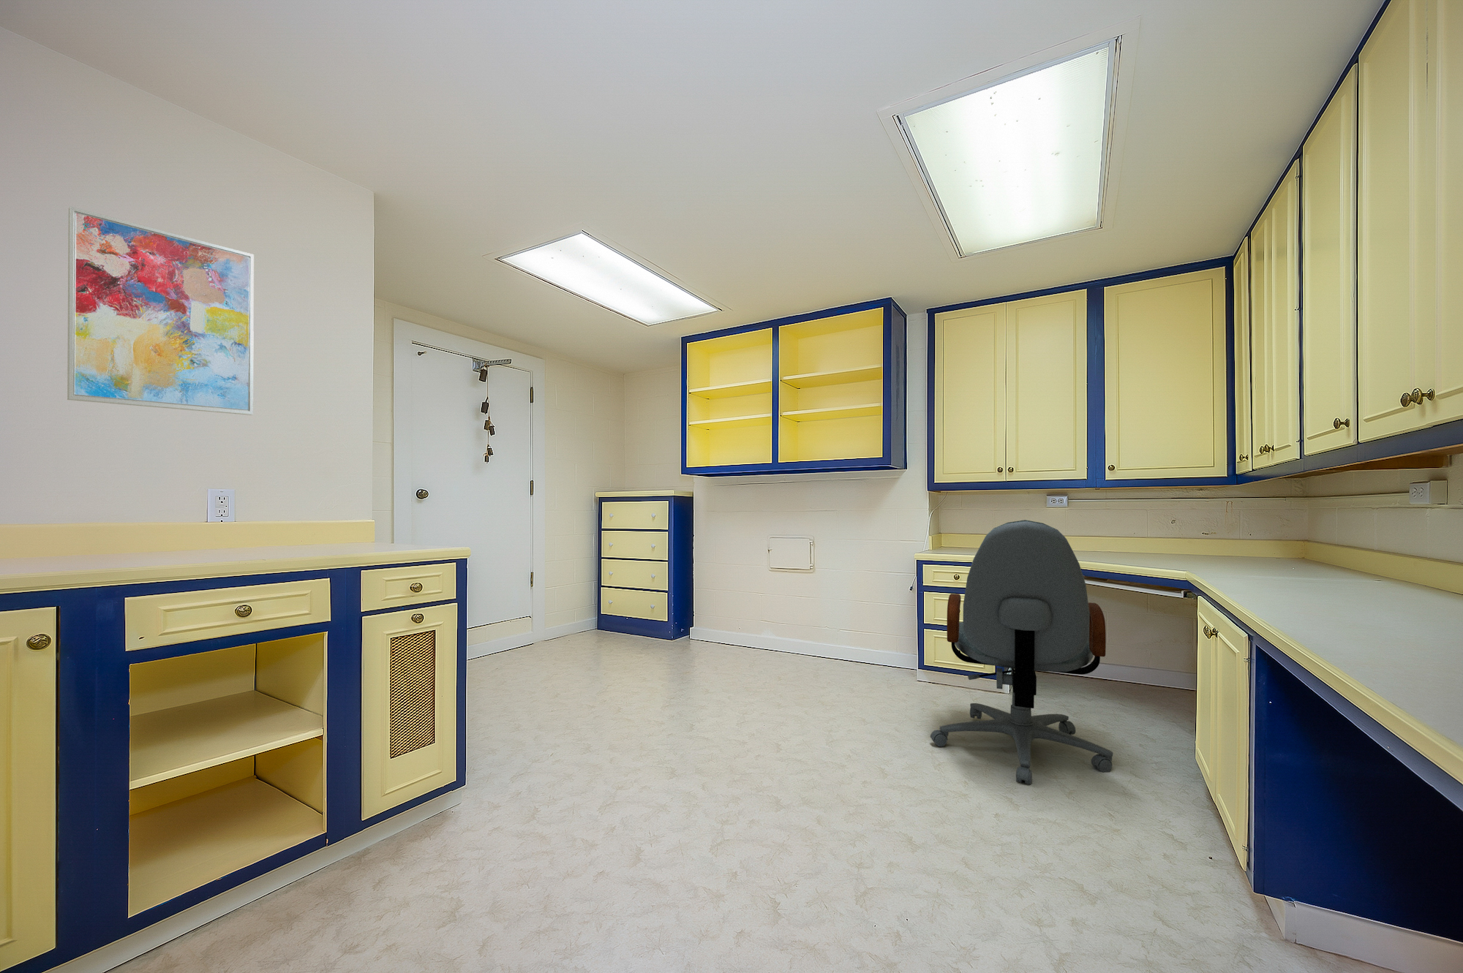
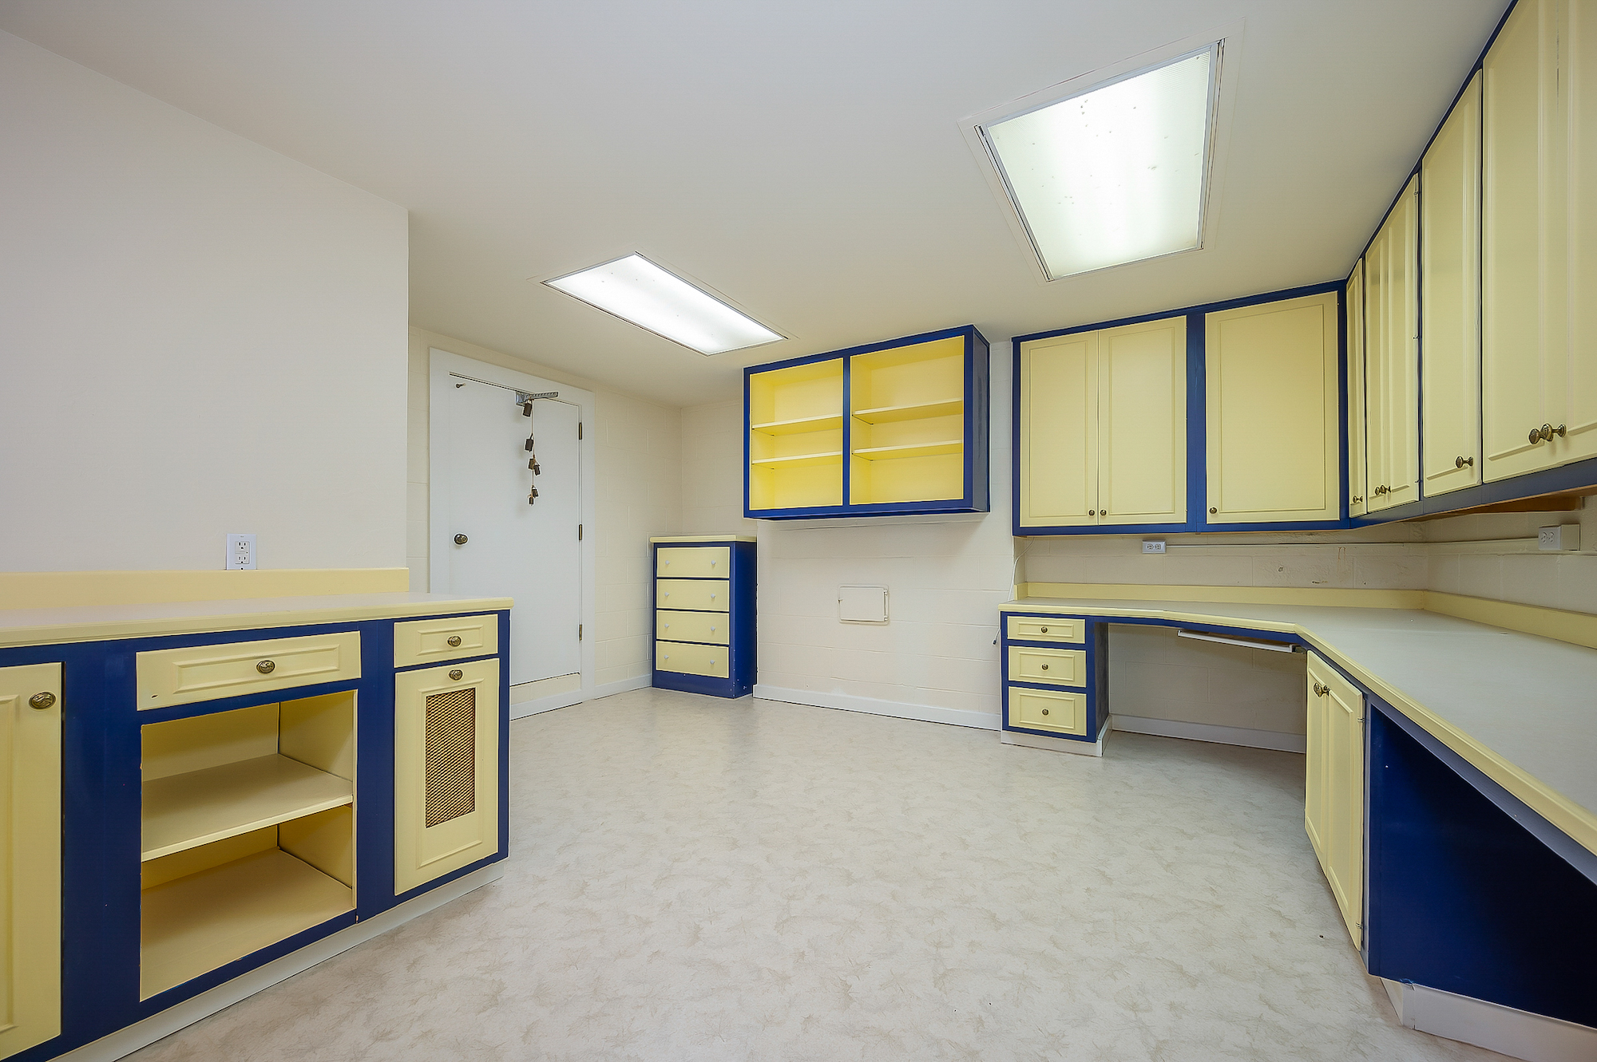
- wall art (169, 320)
- office chair (1020, 632)
